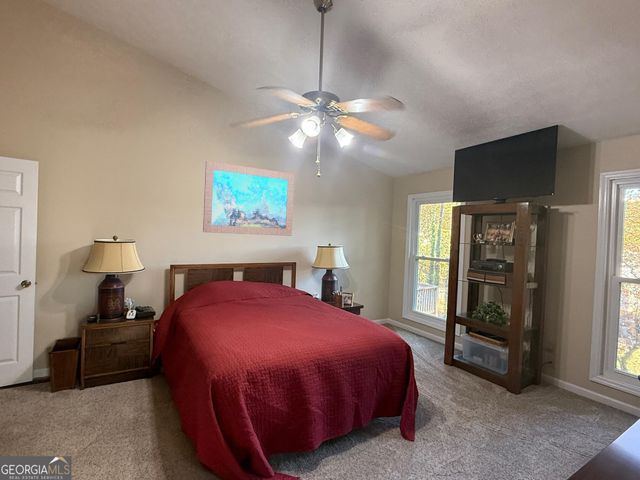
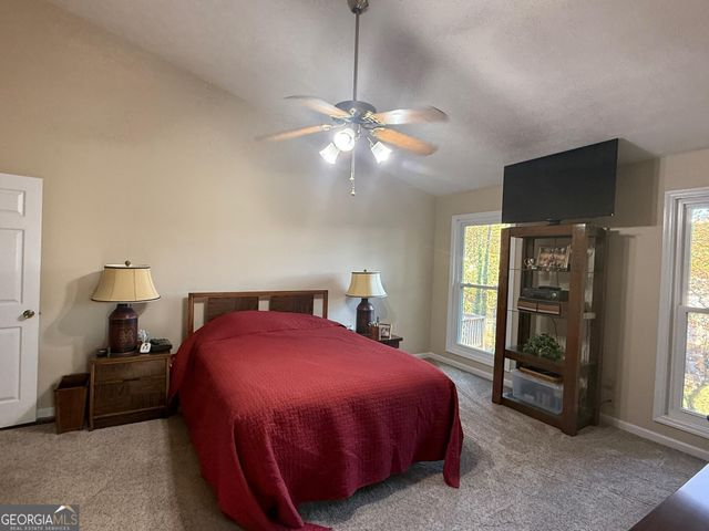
- wall art (251, 201)
